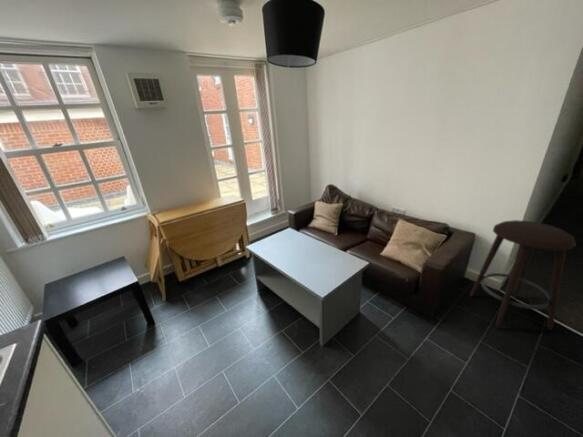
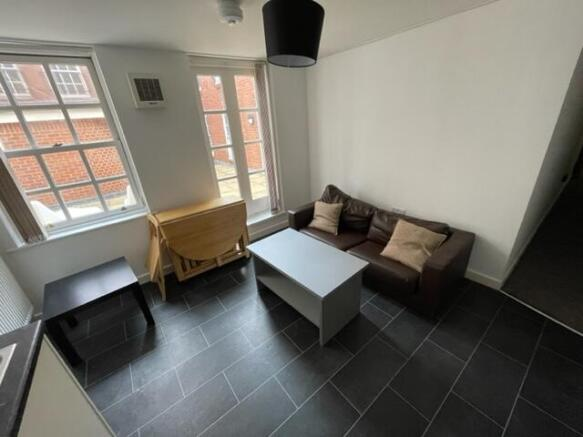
- stool (518, 273)
